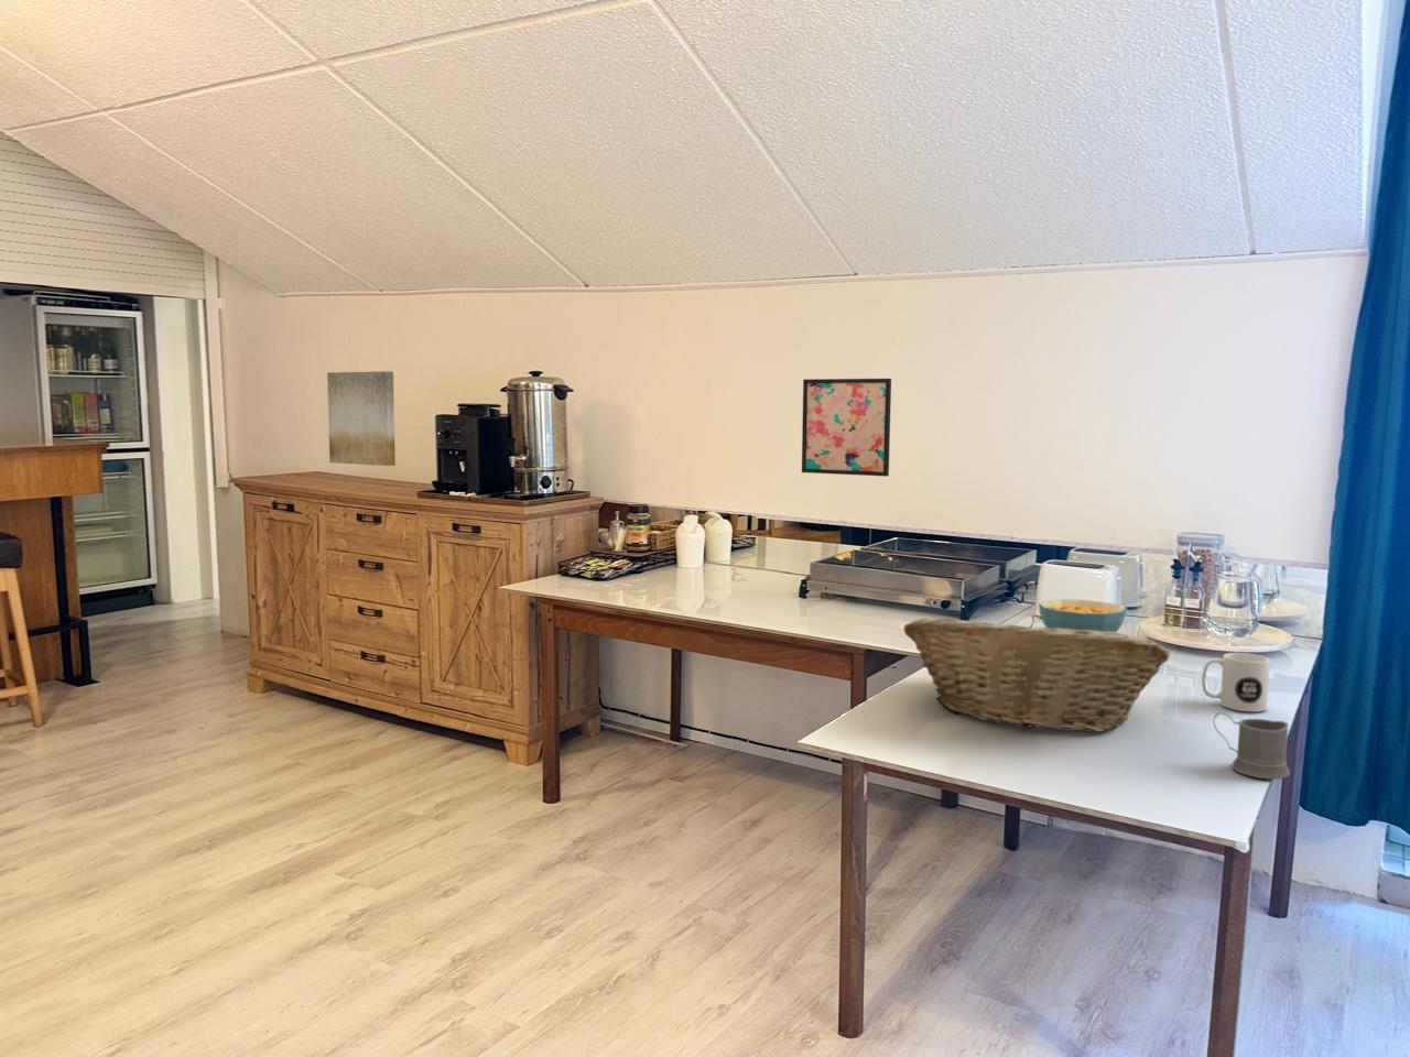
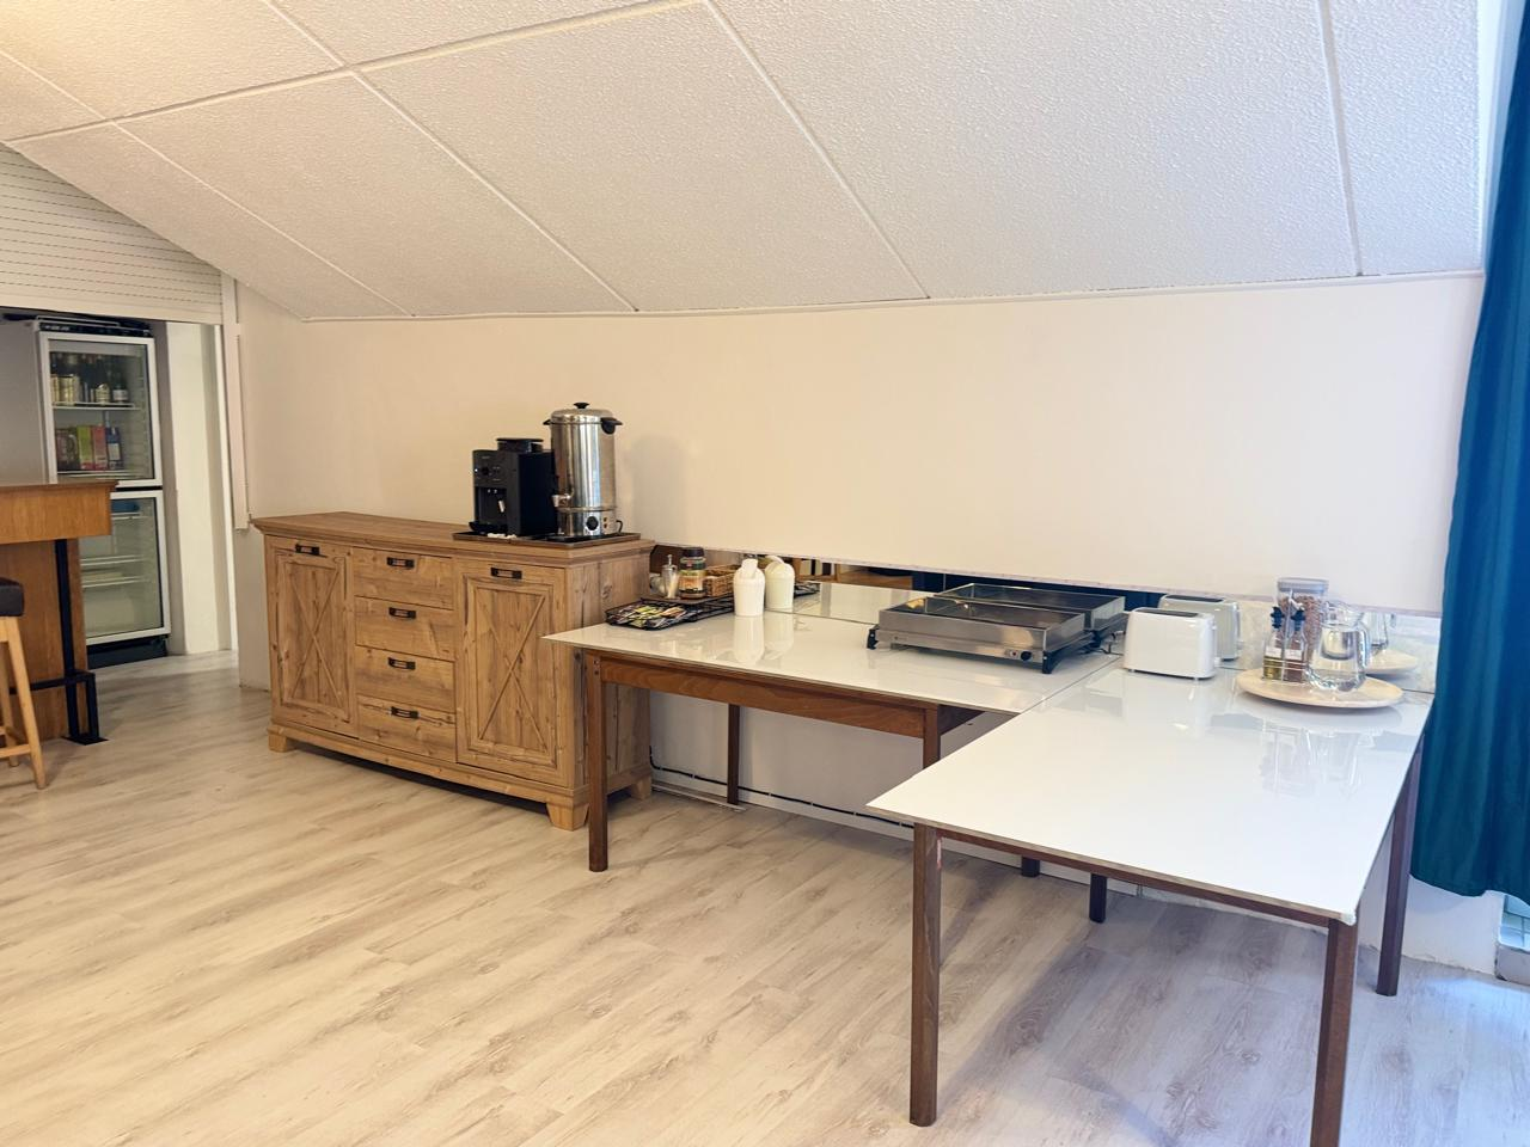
- mug (1251, 742)
- cereal bowl (1080, 625)
- wall art (845, 426)
- fruit basket (1030, 661)
- mug (1233, 681)
- wall art (360, 417)
